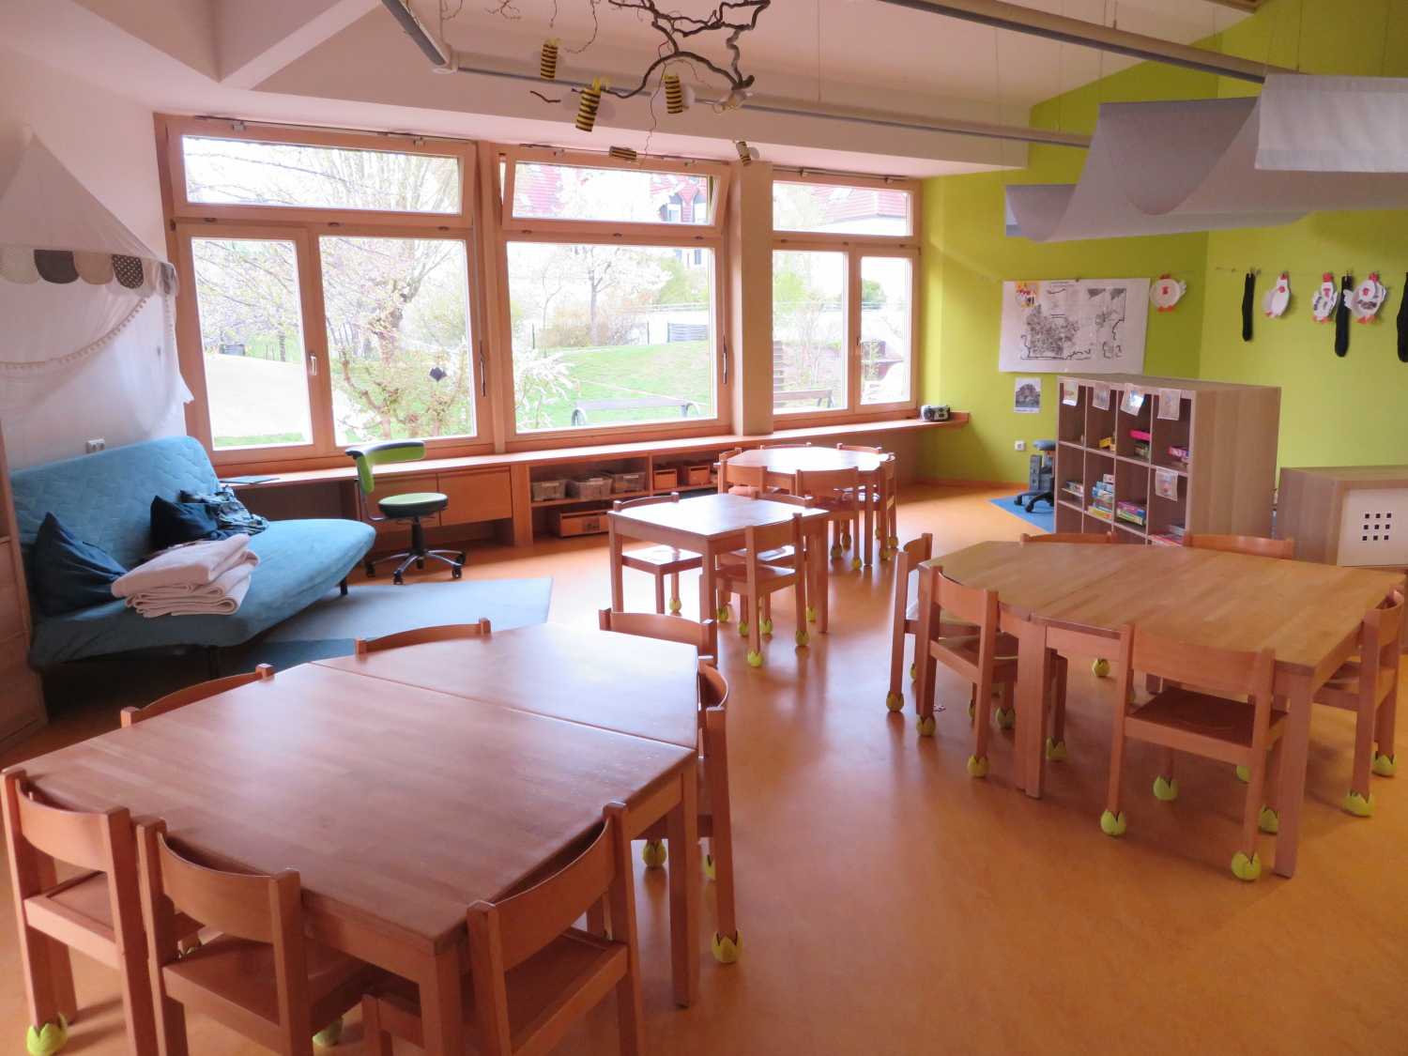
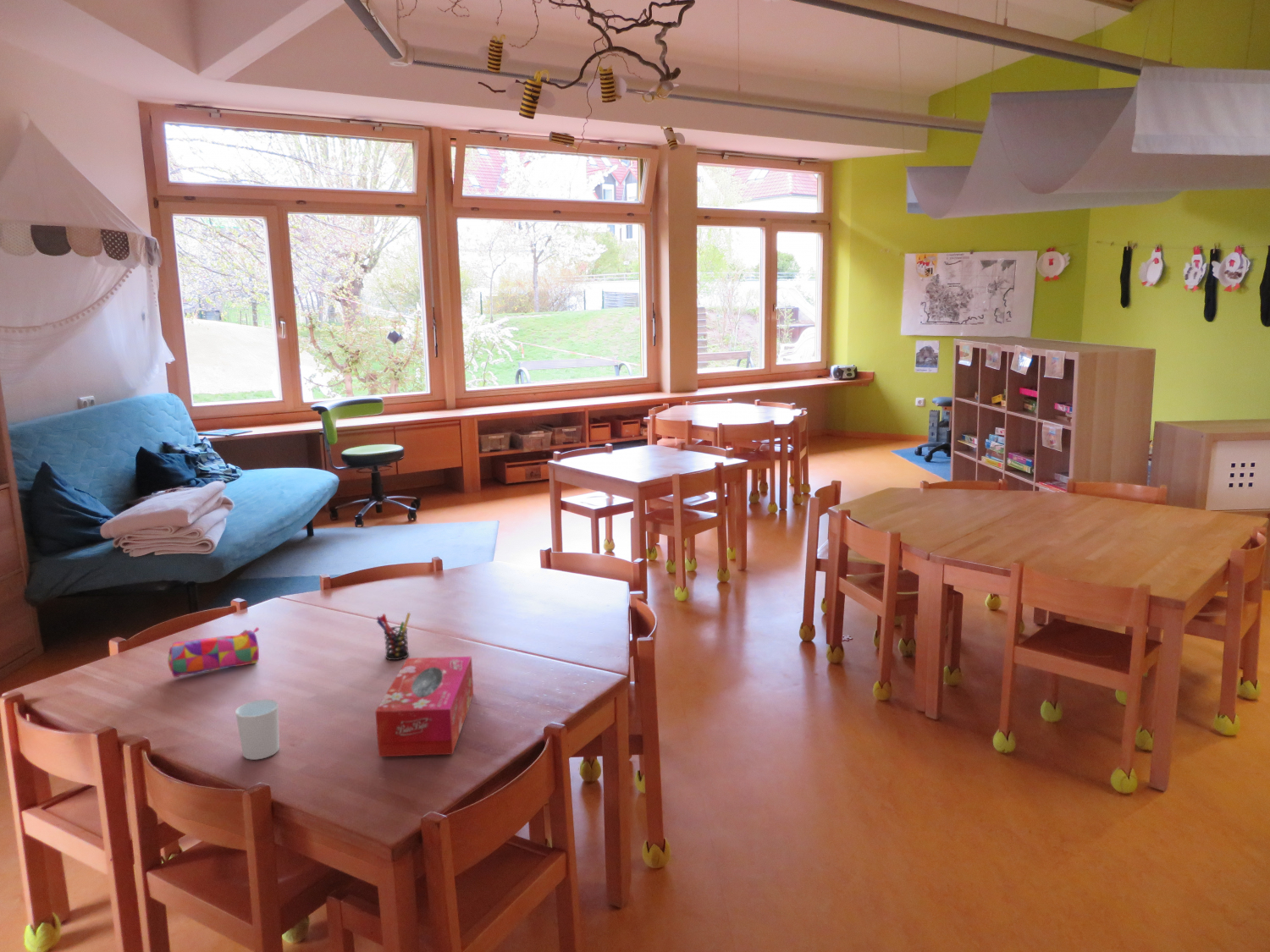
+ pencil case (215, 652)
+ cup (258, 729)
+ tissue box (428, 702)
+ pen holder (395, 635)
